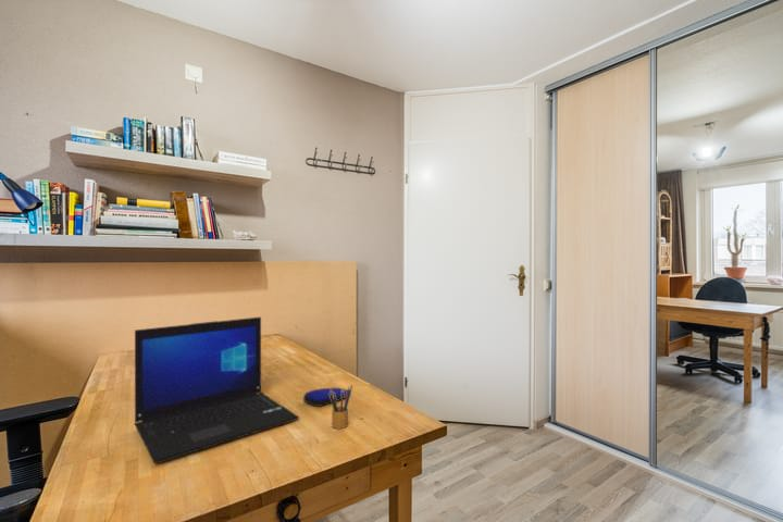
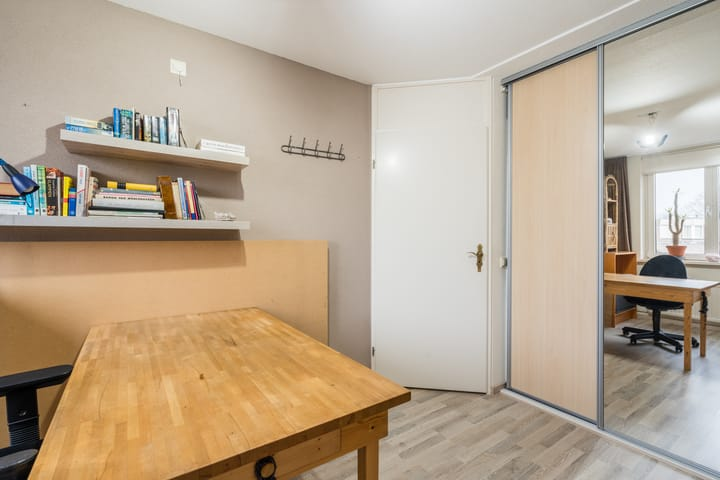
- computer mouse (326, 394)
- pencil box (340, 406)
- laptop (217, 375)
